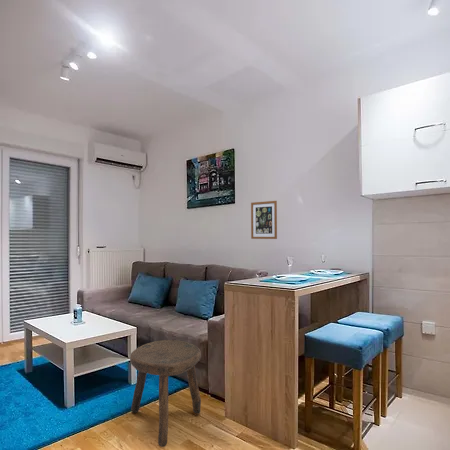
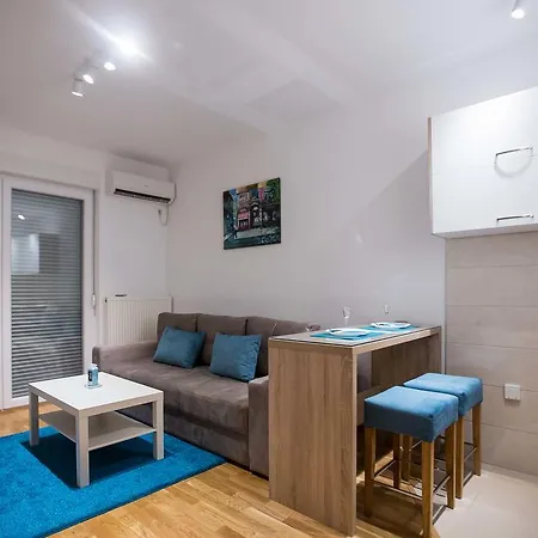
- wall art (263, 220)
- stool (162, 384)
